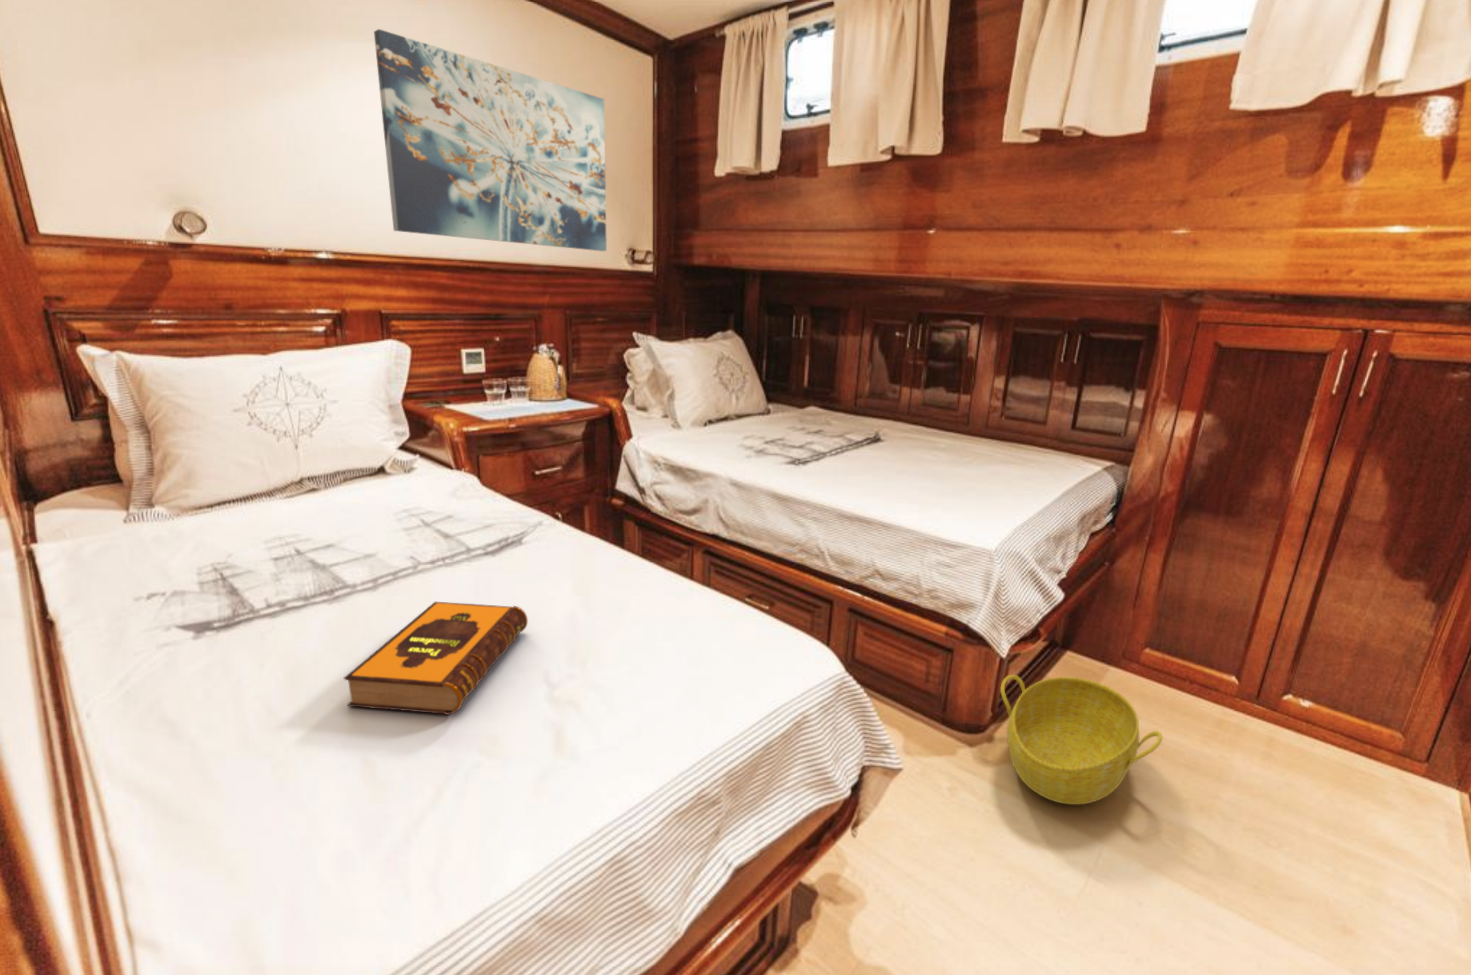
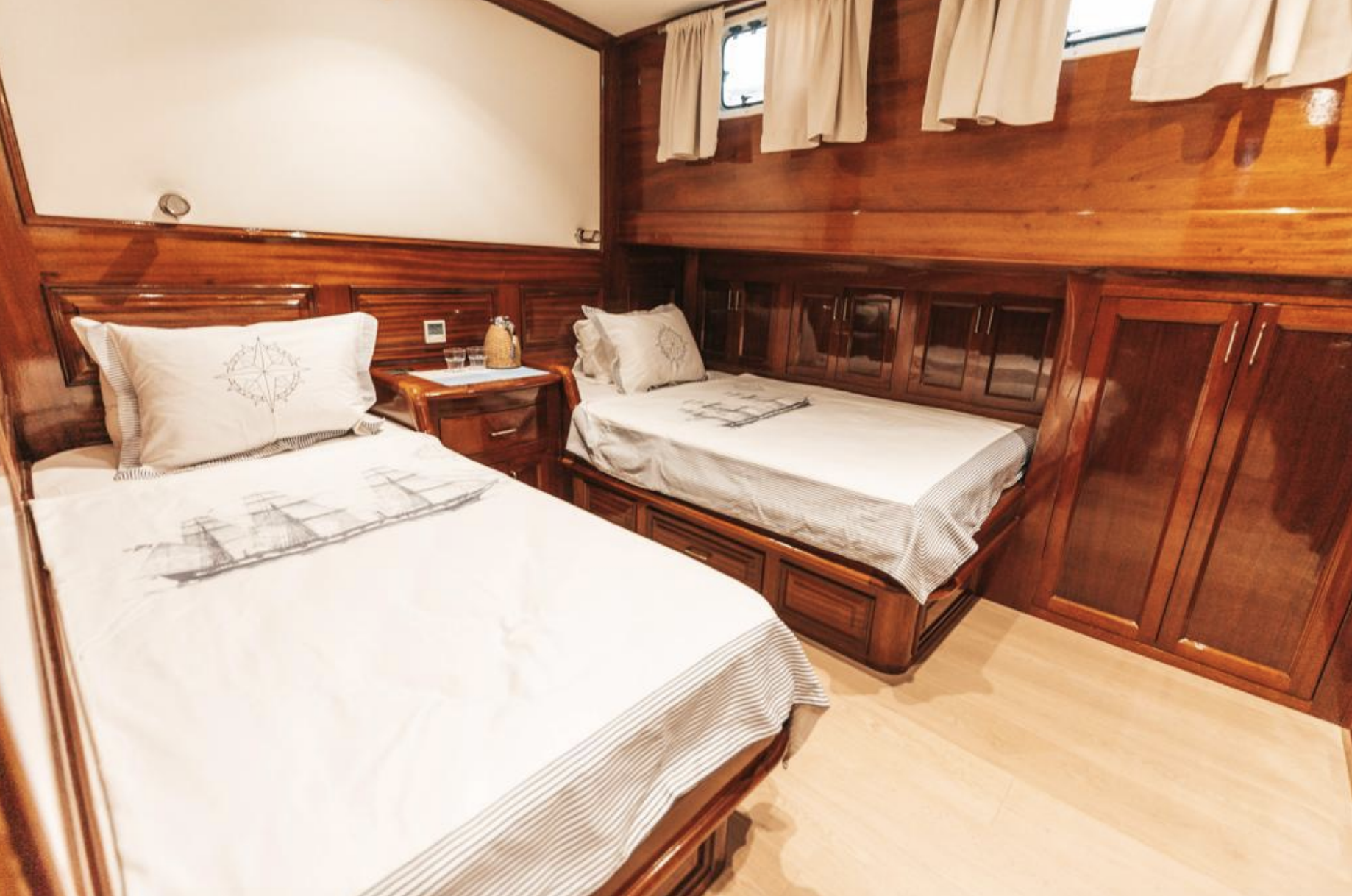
- wall art (508, 159)
- basket (1070, 738)
- hardback book (446, 651)
